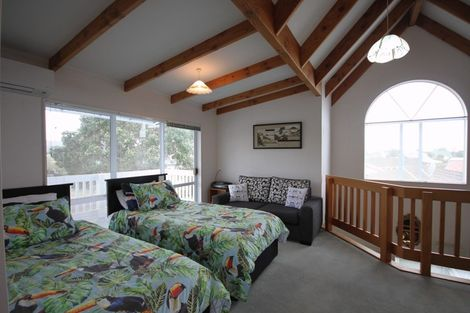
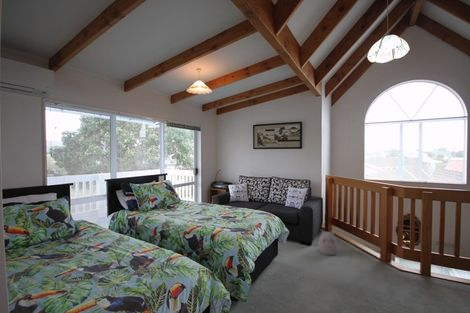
+ plush toy (327, 241)
